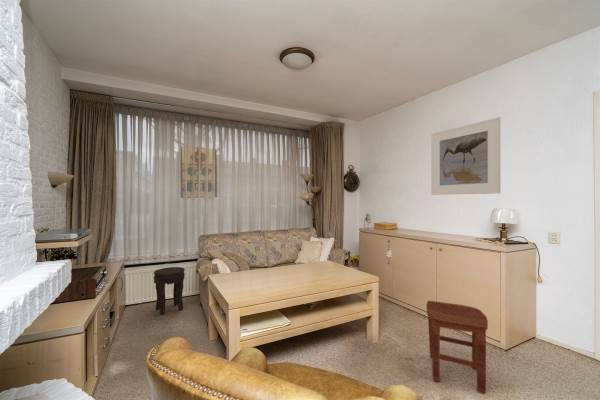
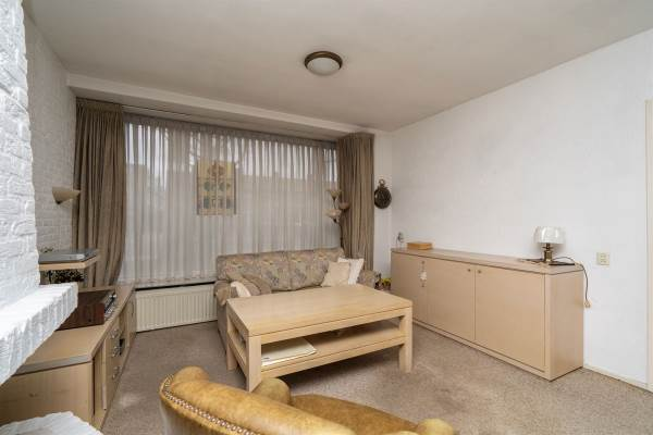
- side table (173, 289)
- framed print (462, 160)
- stool (455, 342)
